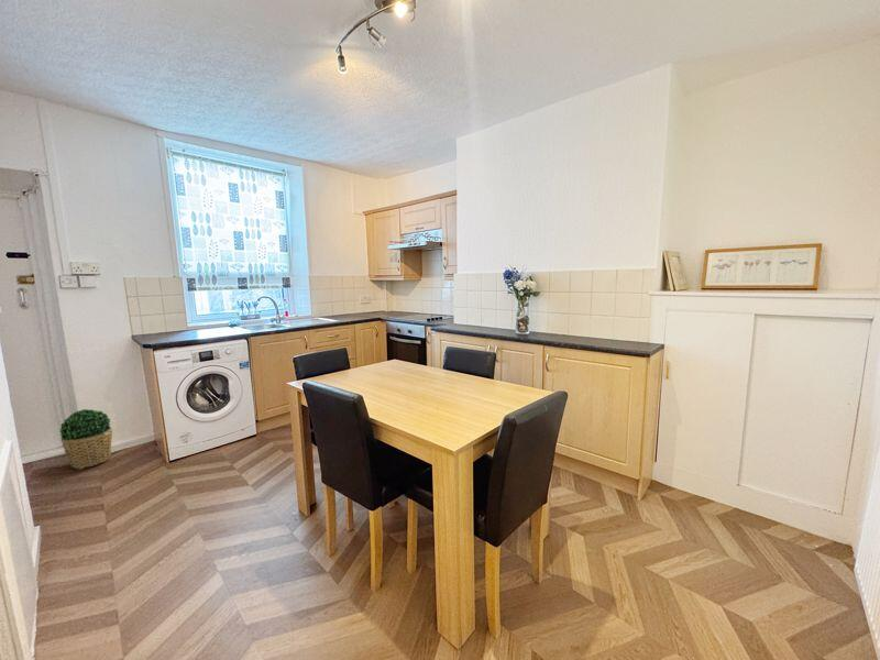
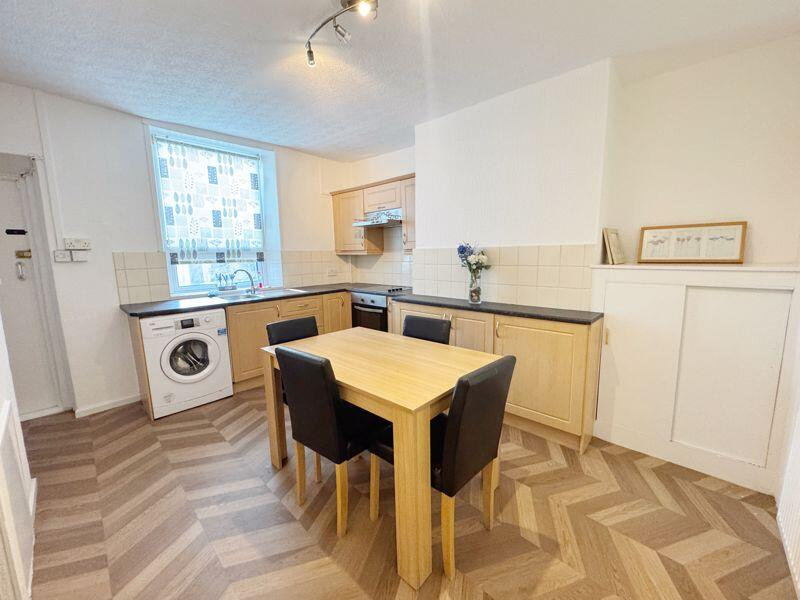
- potted plant (87, 437)
